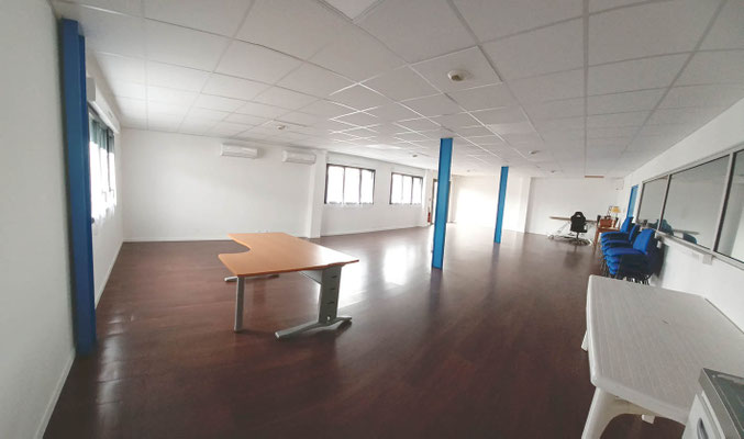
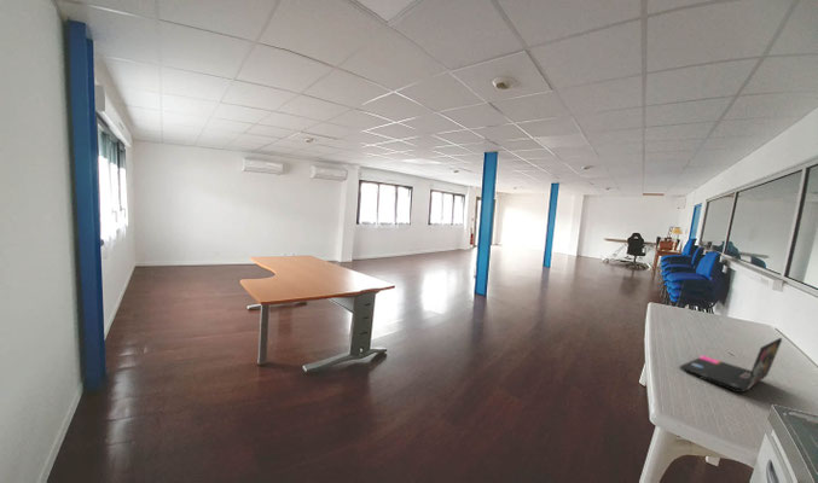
+ laptop (725, 362)
